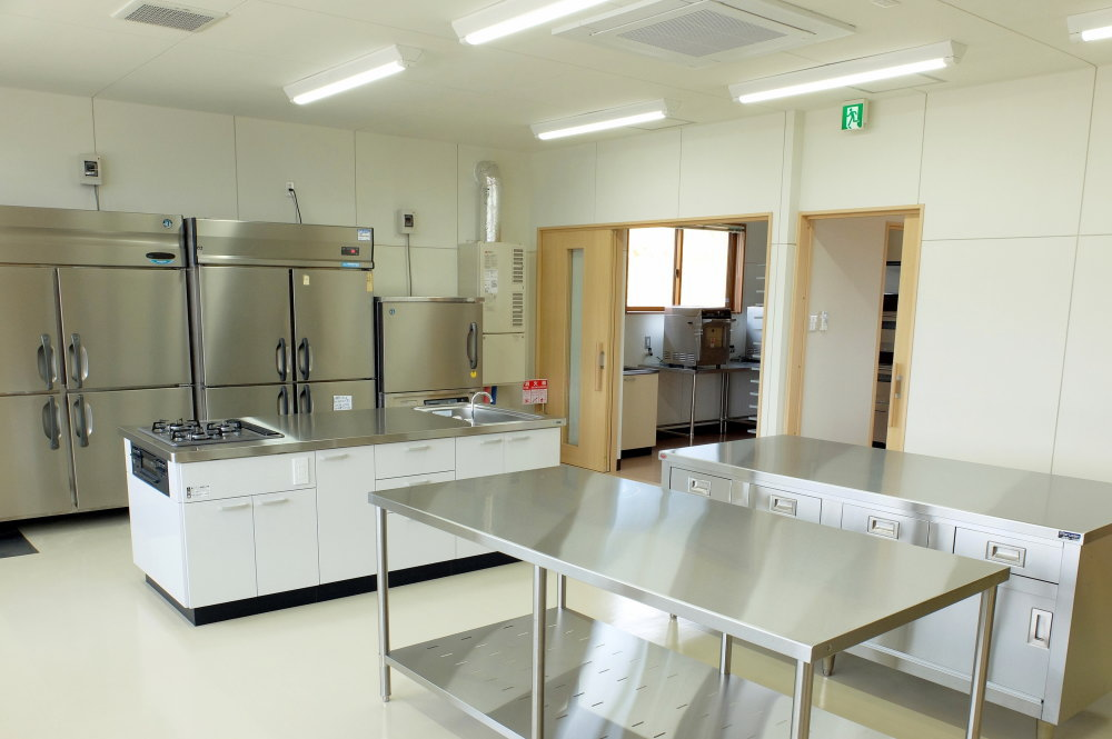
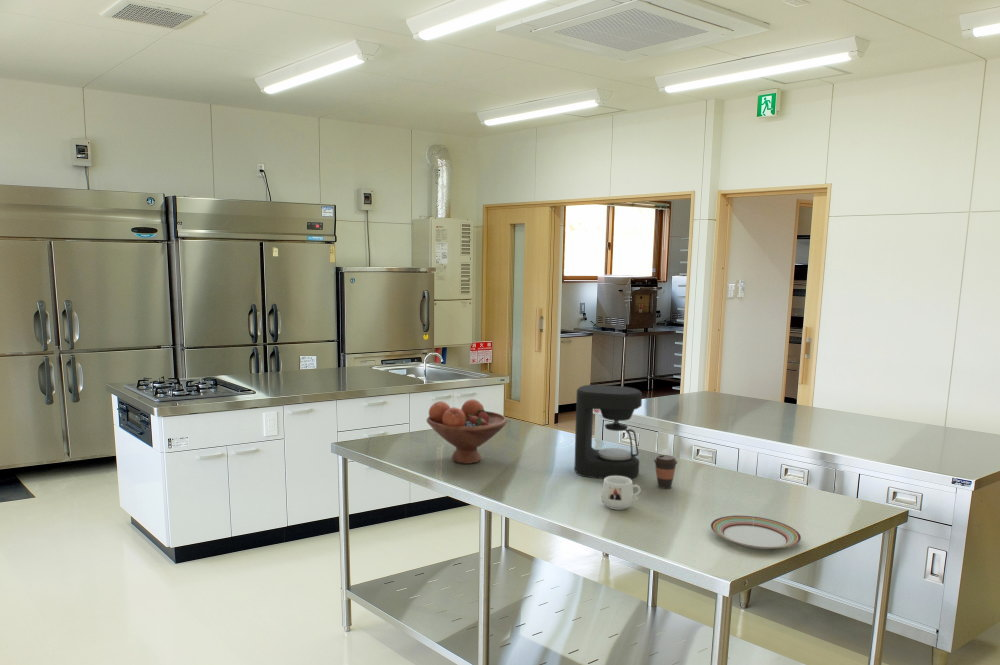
+ fruit bowl (466, 431)
+ coffee maker (608, 429)
+ plate (754, 534)
+ coffee cup (665, 471)
+ mug (621, 493)
